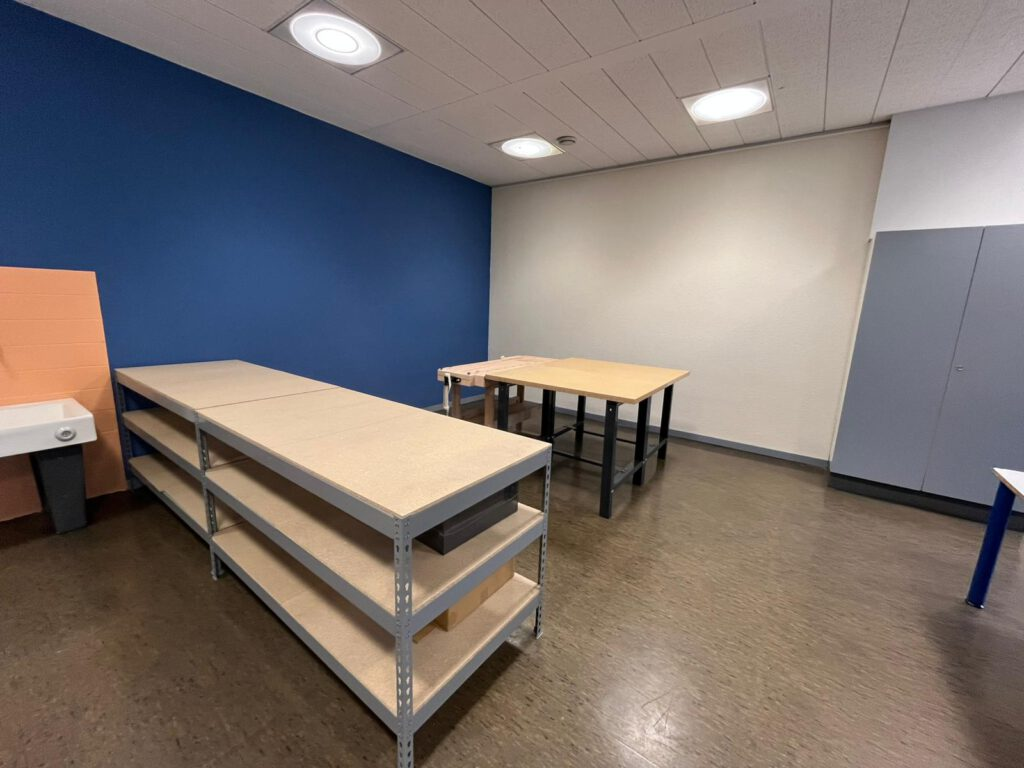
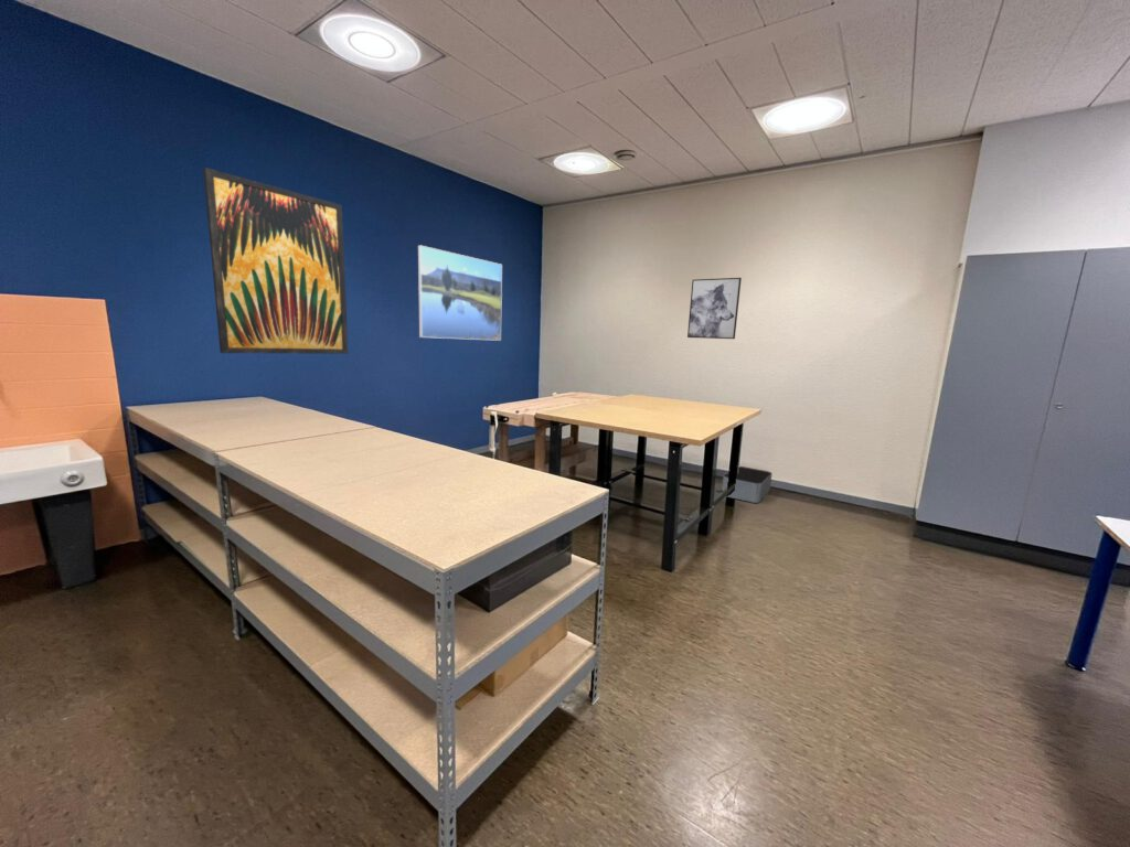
+ wall art (713, 309)
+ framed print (463, 298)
+ storage bin (746, 483)
+ wall art (285, 274)
